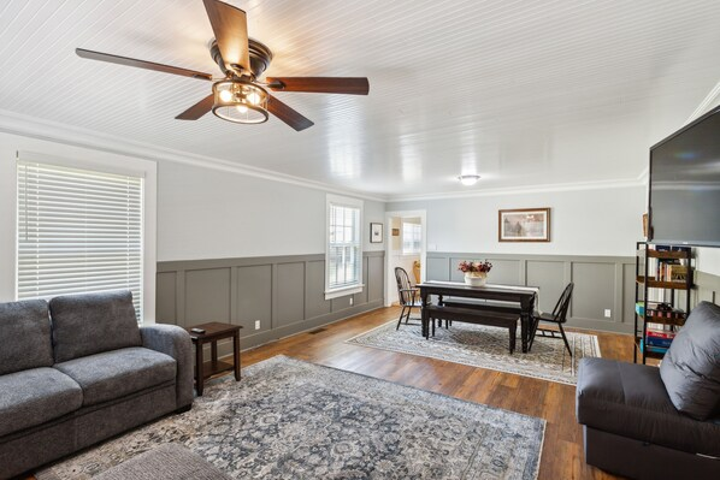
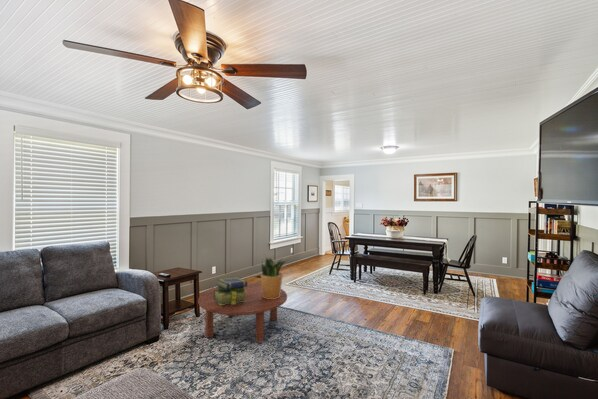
+ coffee table (243, 311)
+ potted plant (273, 276)
+ stack of books (230, 289)
